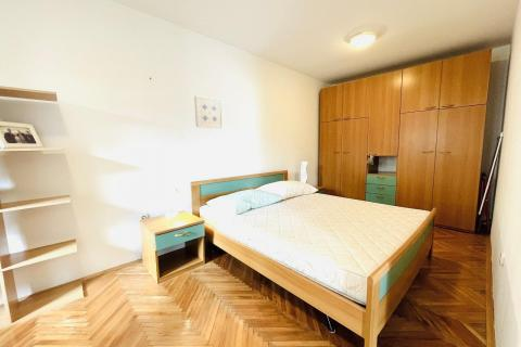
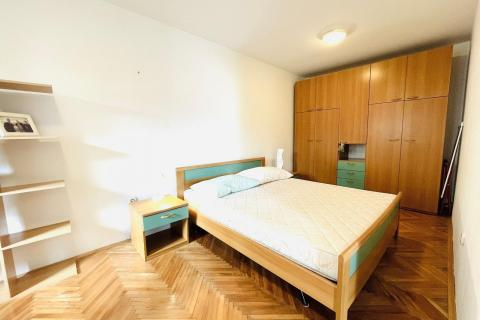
- wall art (209, 113)
